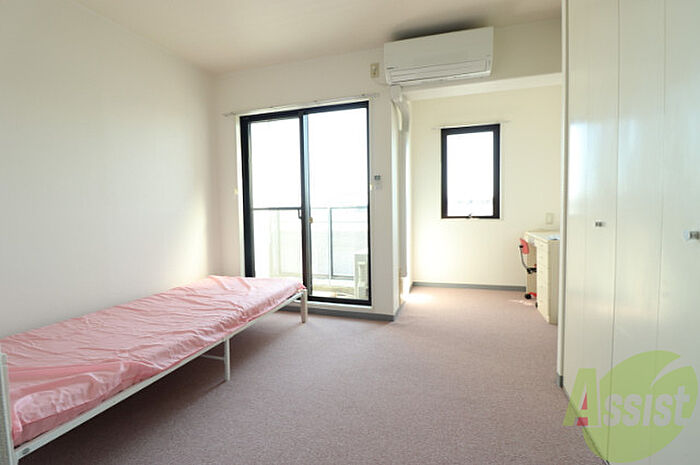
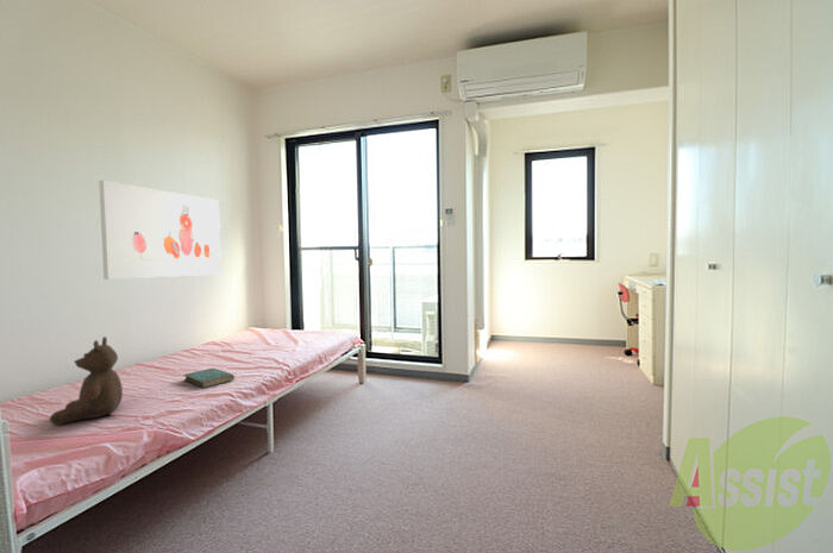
+ book (208, 377)
+ wall art (169, 234)
+ teddy bear (87, 377)
